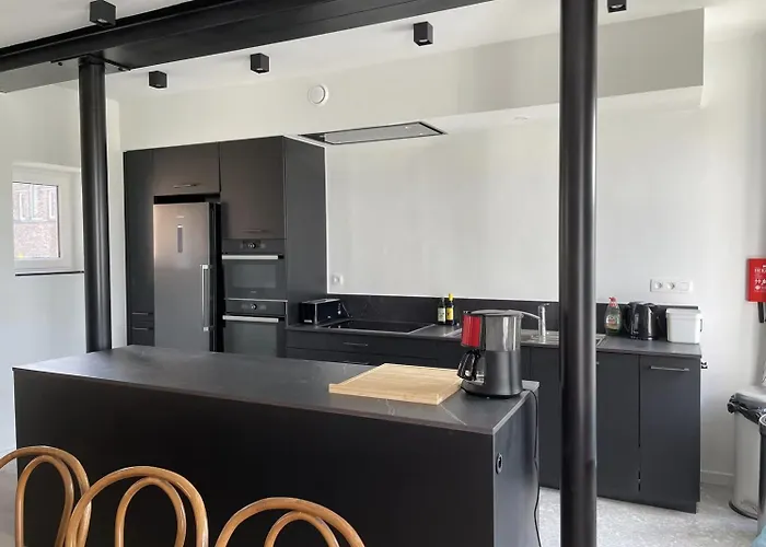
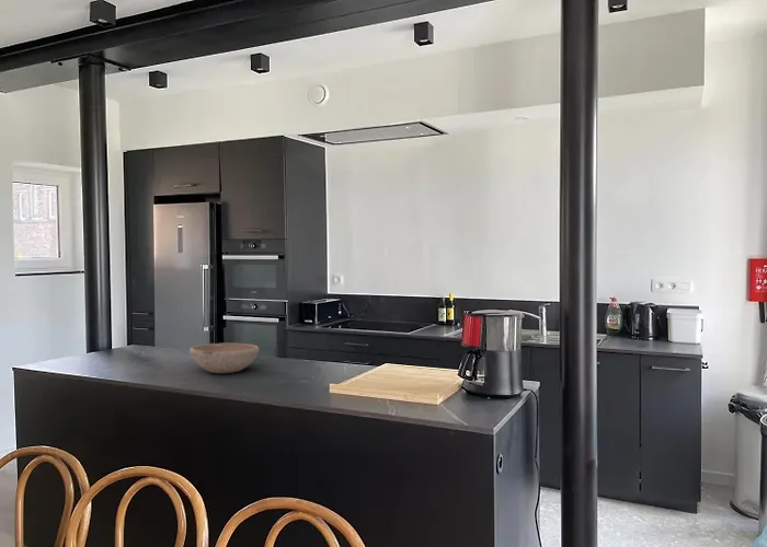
+ bowl (225, 358)
